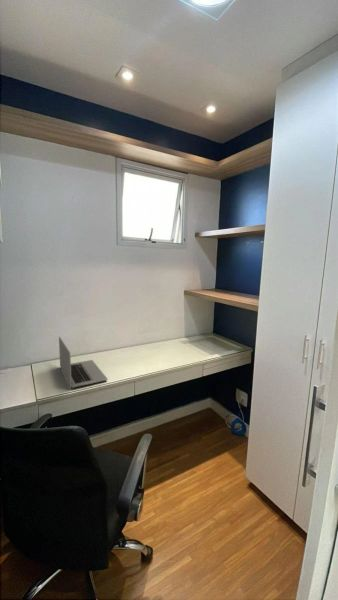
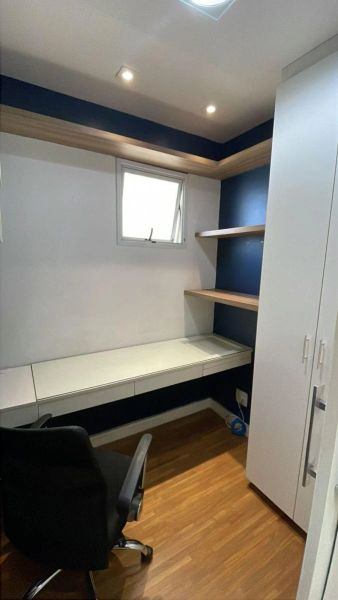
- laptop (83, 361)
